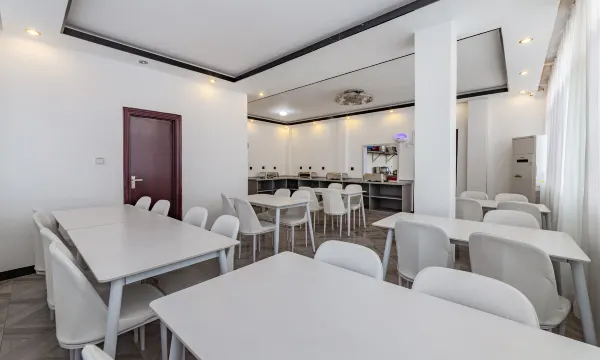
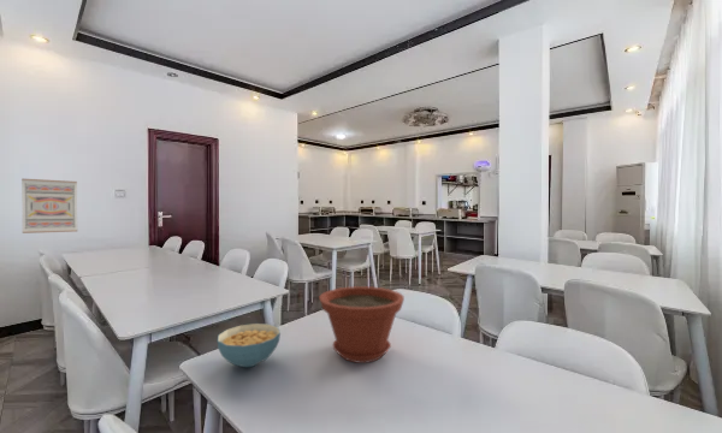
+ wall art (51, 206)
+ cereal bowl (249, 348)
+ plant pot (361, 324)
